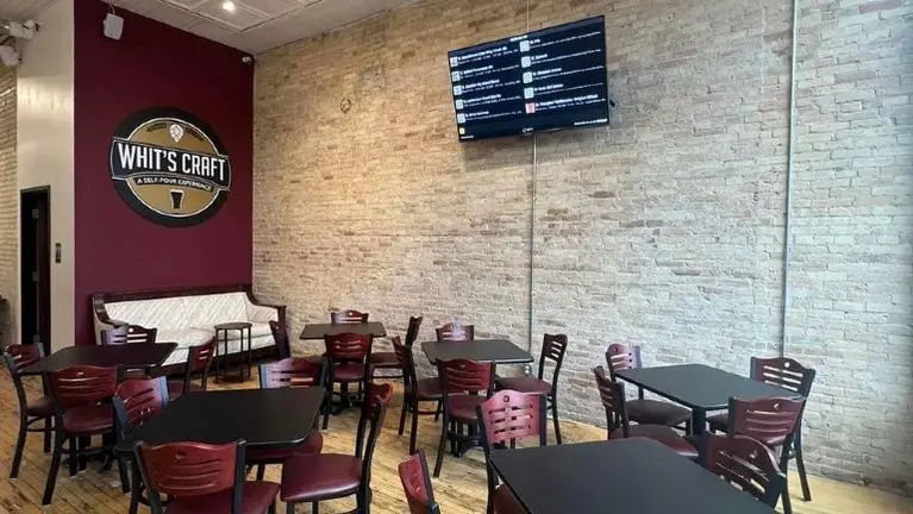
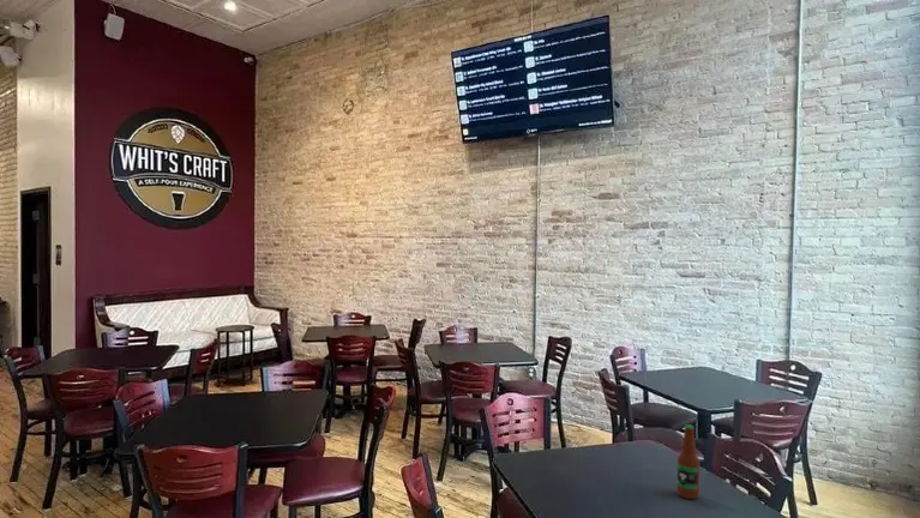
+ bottle (689, 460)
